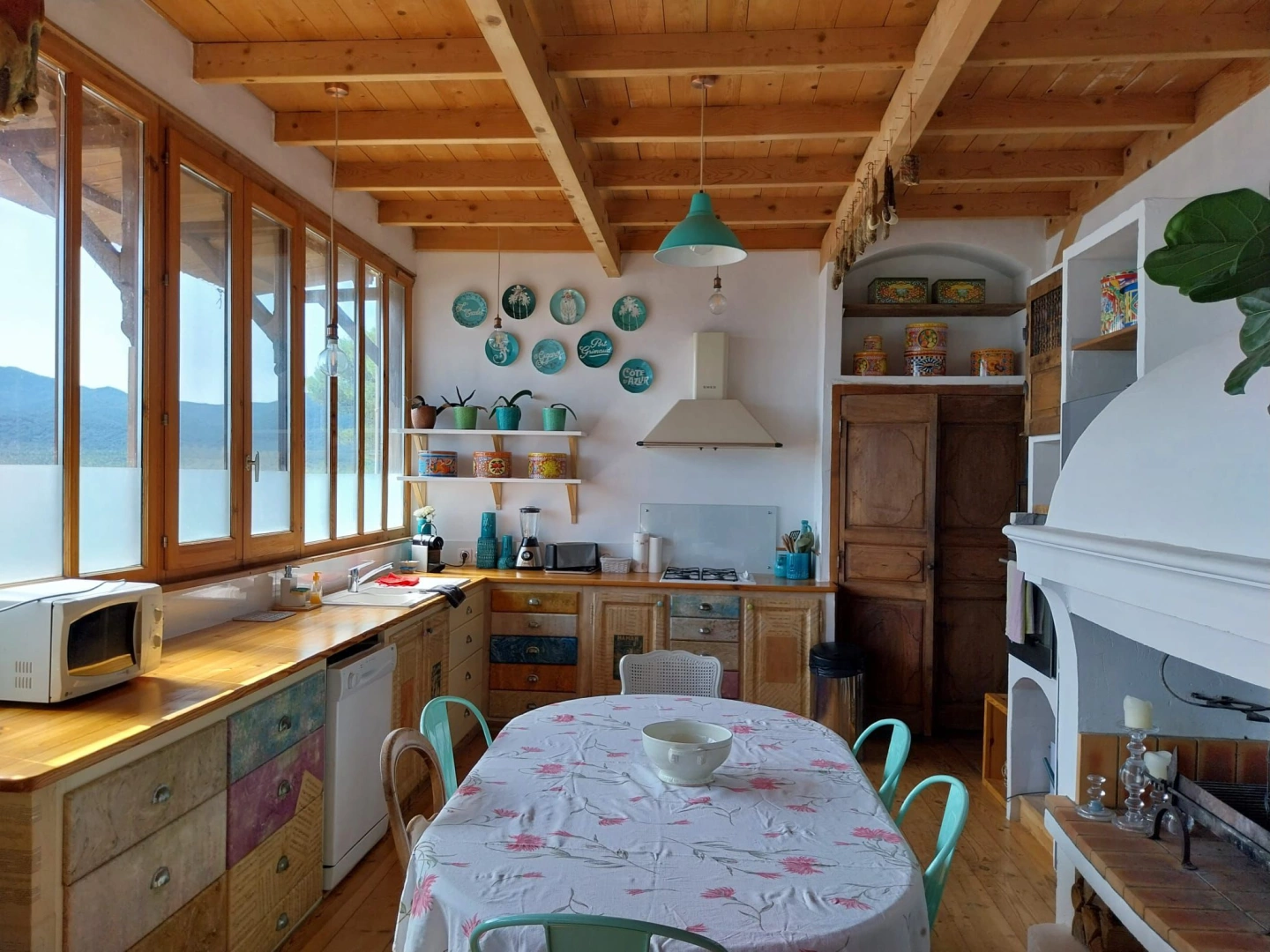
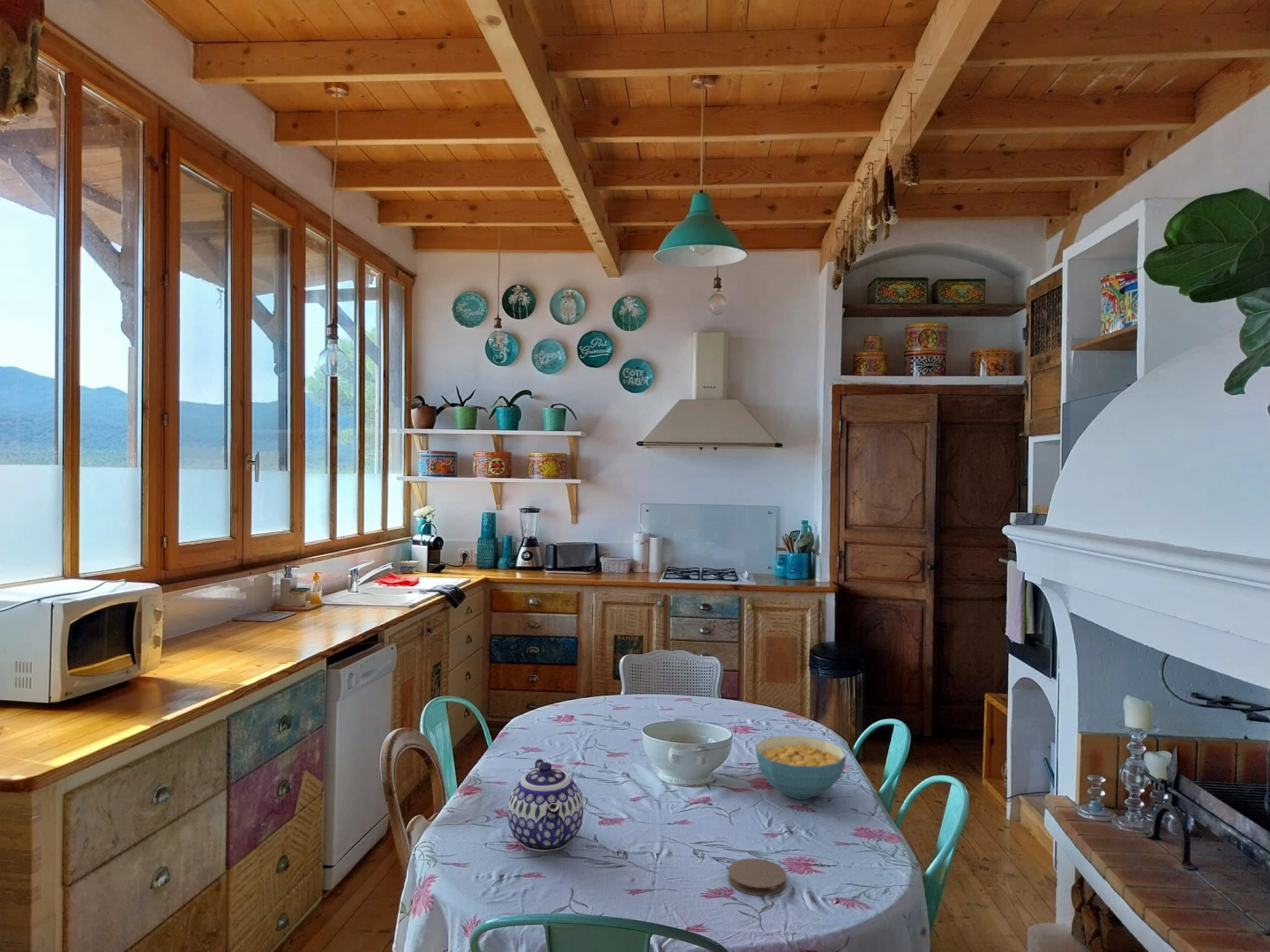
+ teapot (545, 801)
+ cereal bowl (799, 771)
+ coaster (757, 876)
